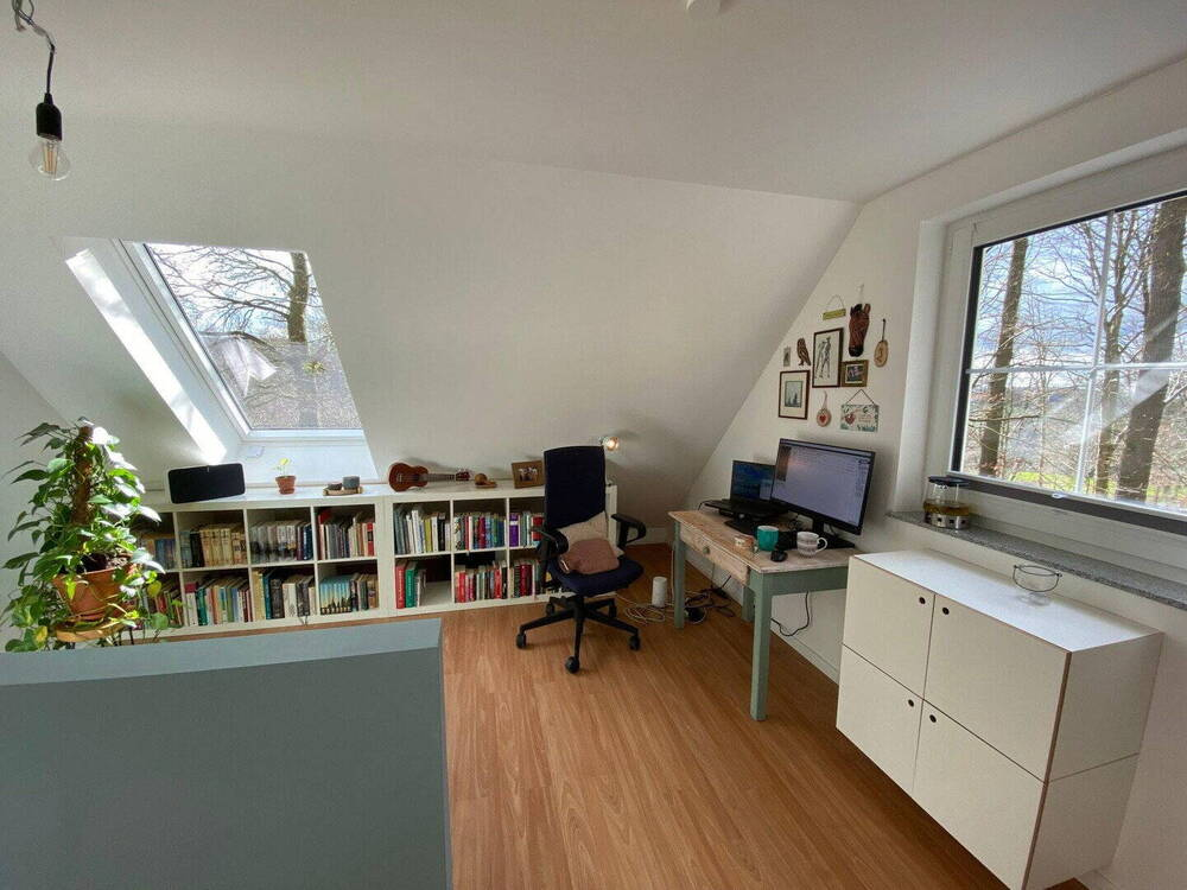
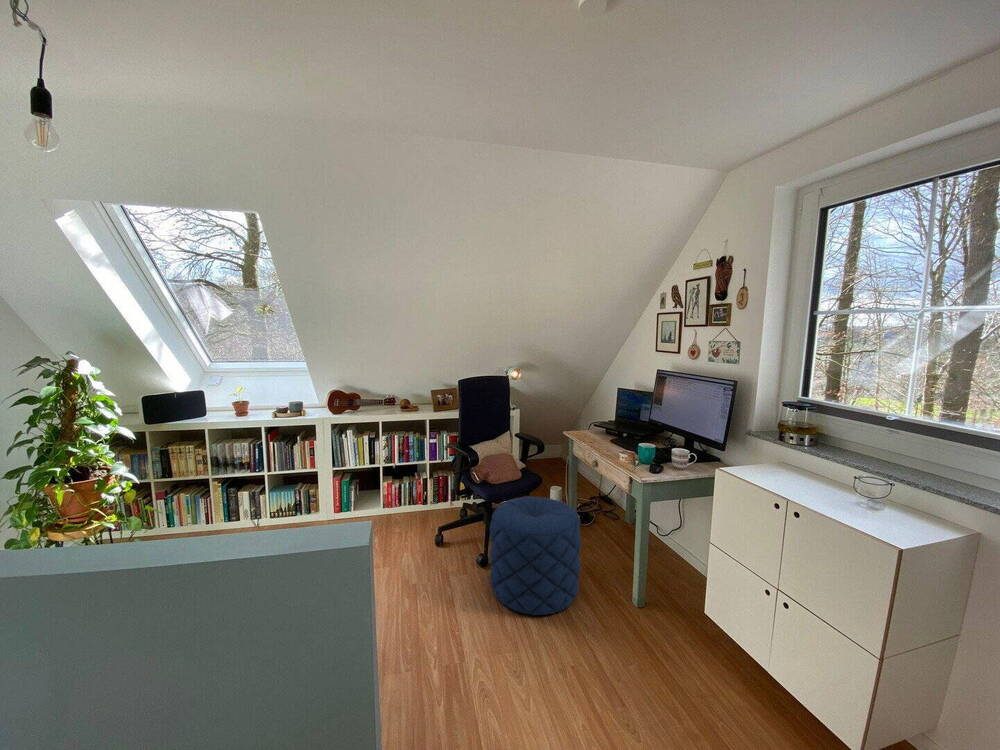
+ pouf (535, 548)
